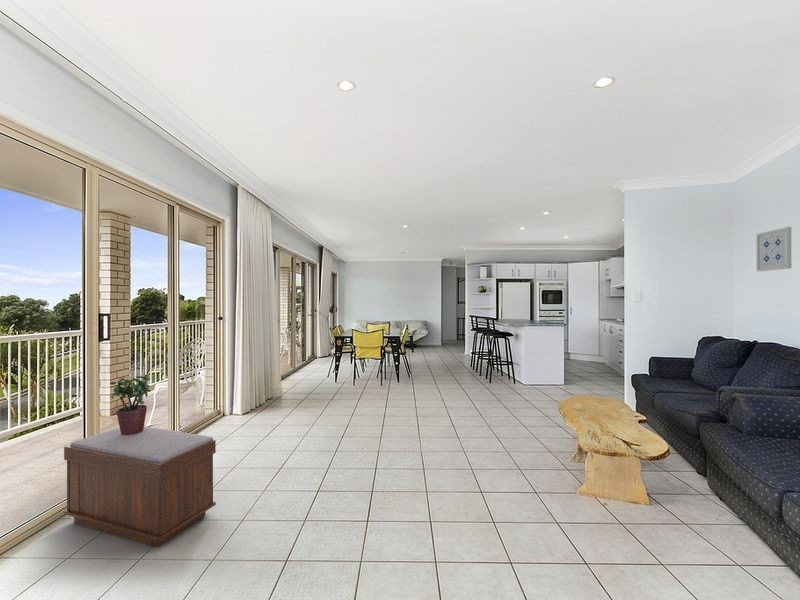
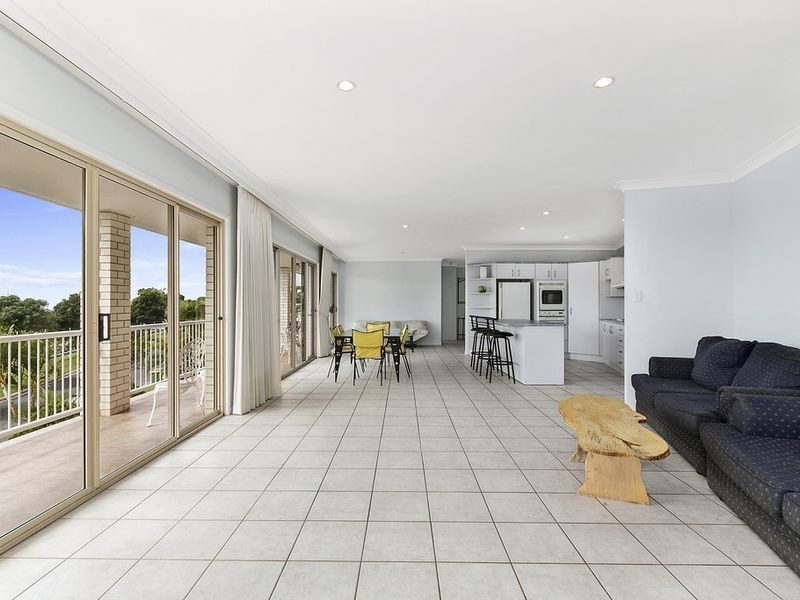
- bench (142, 477)
- potted plant (130, 403)
- wall art (772, 250)
